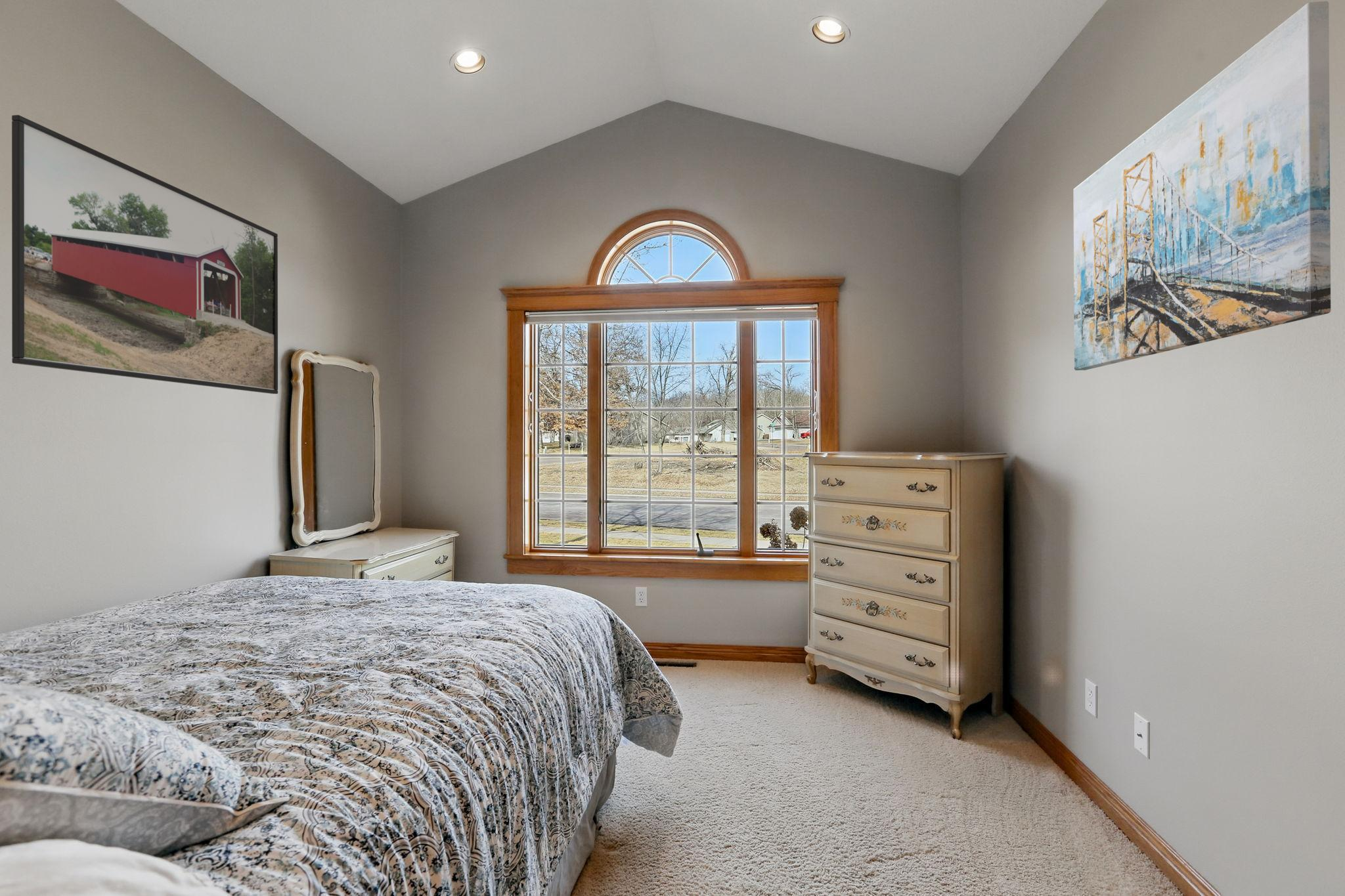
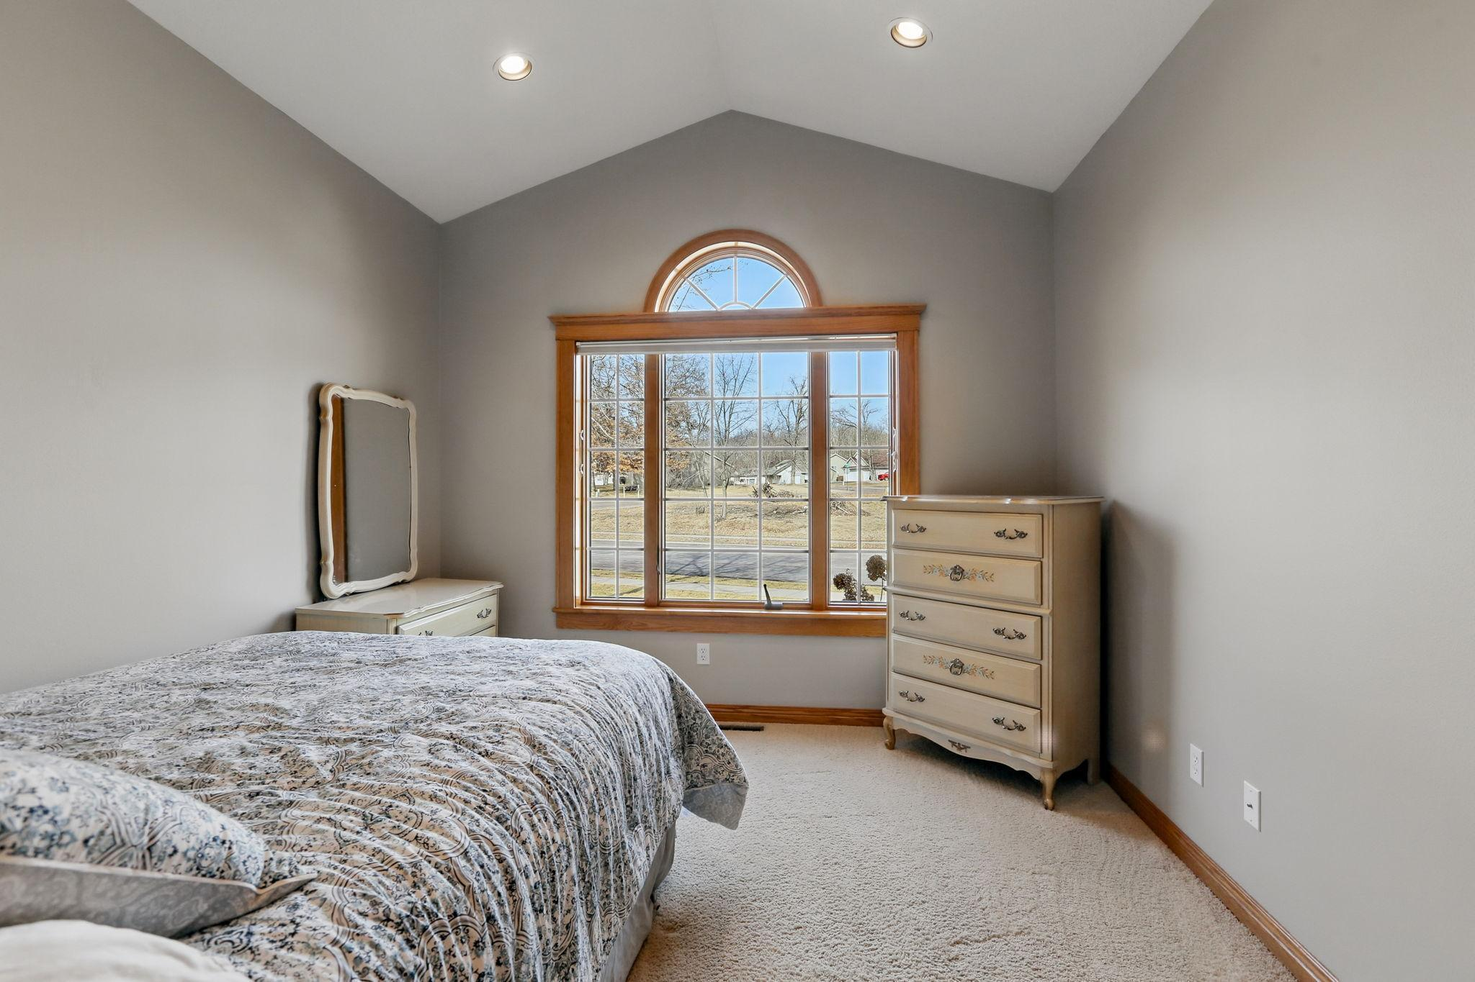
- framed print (173, 284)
- wall art (1168, 234)
